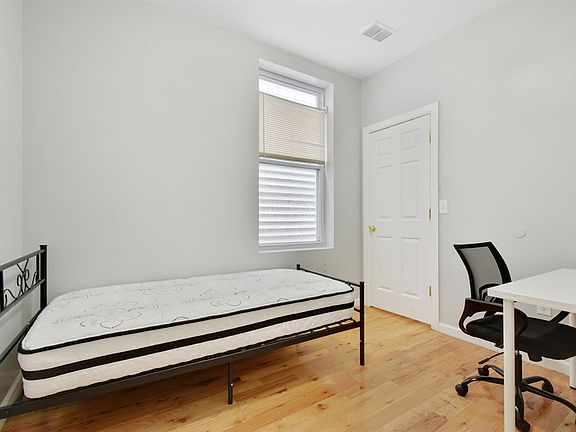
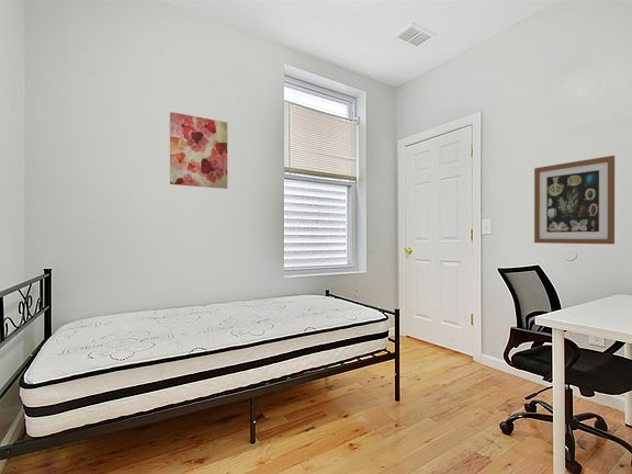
+ wall art (571, 202)
+ wall art (200, 151)
